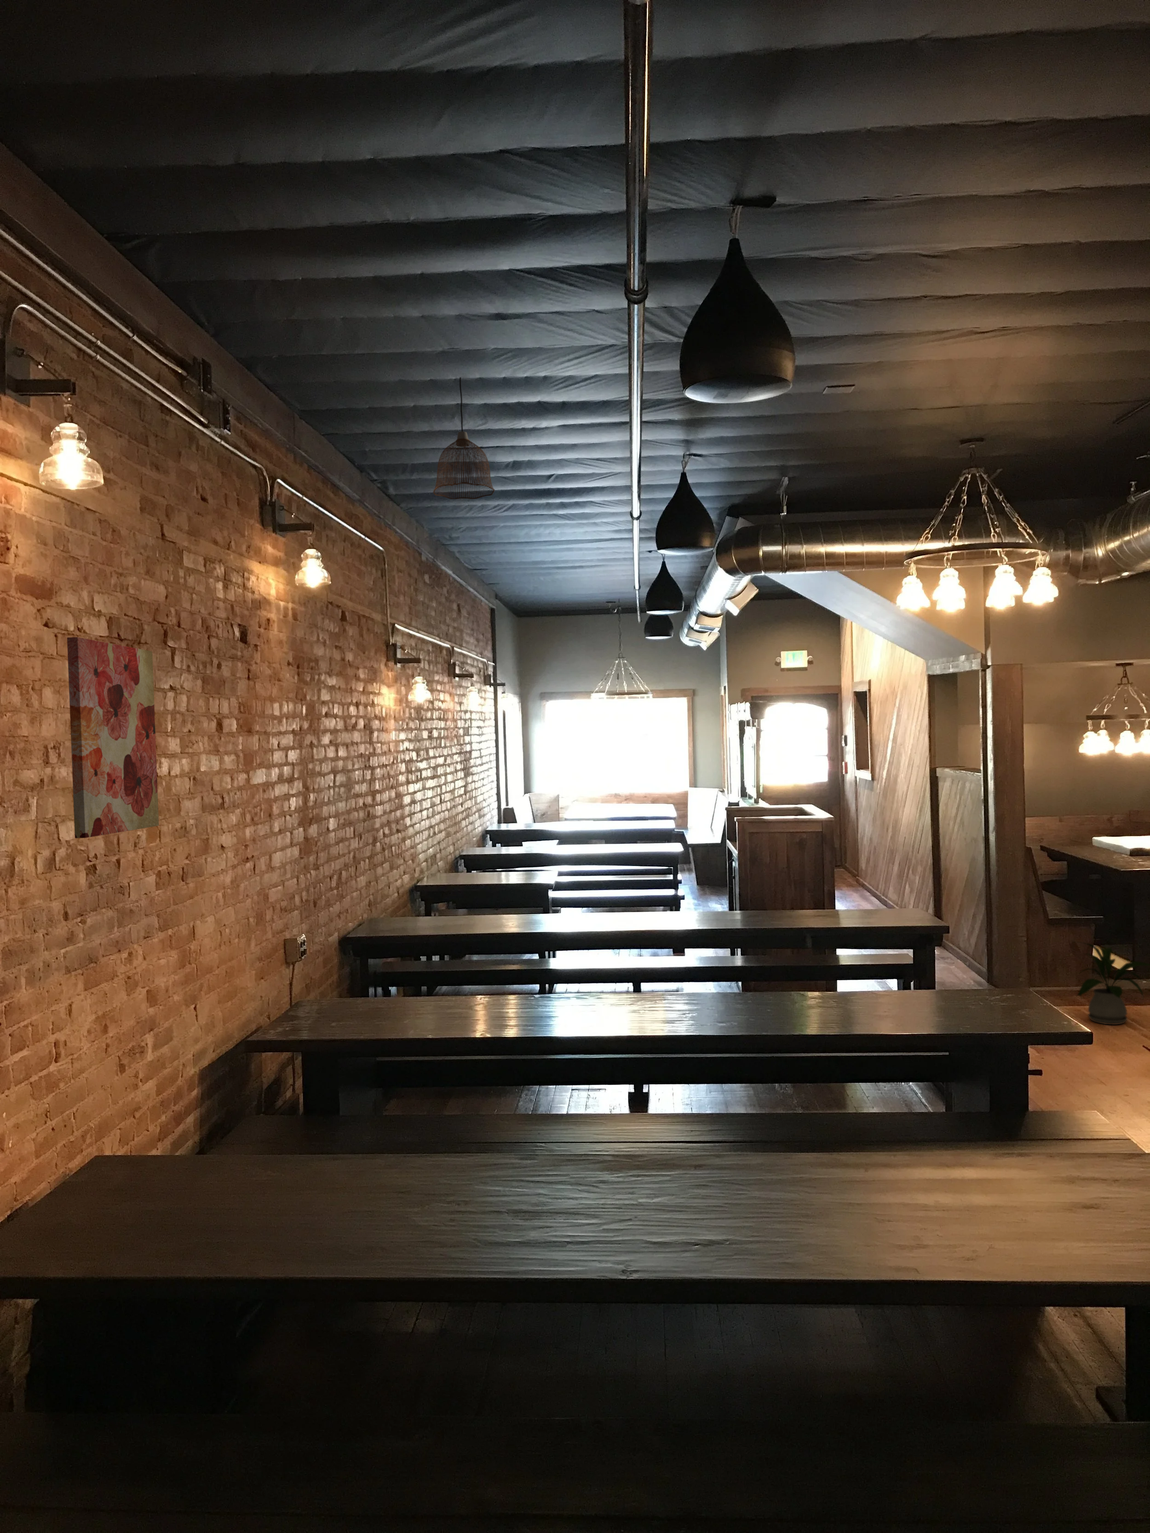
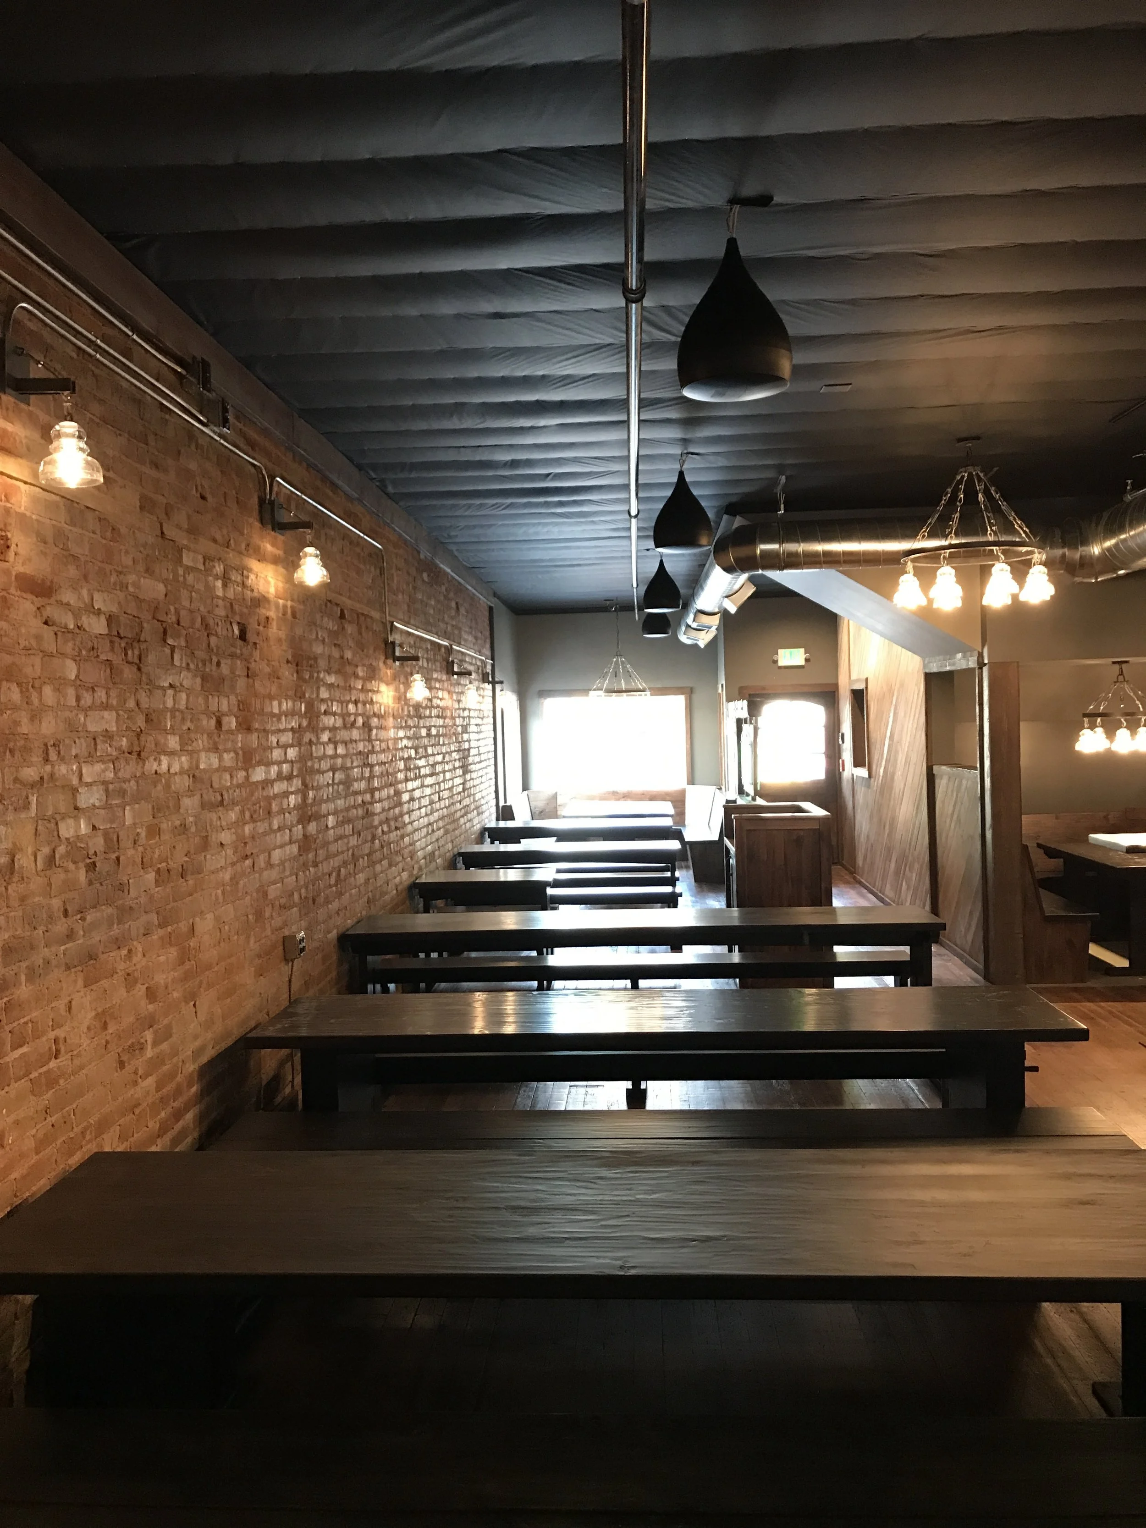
- pendant lamp (461, 435)
- wall art (116, 738)
- house plant (1115, 981)
